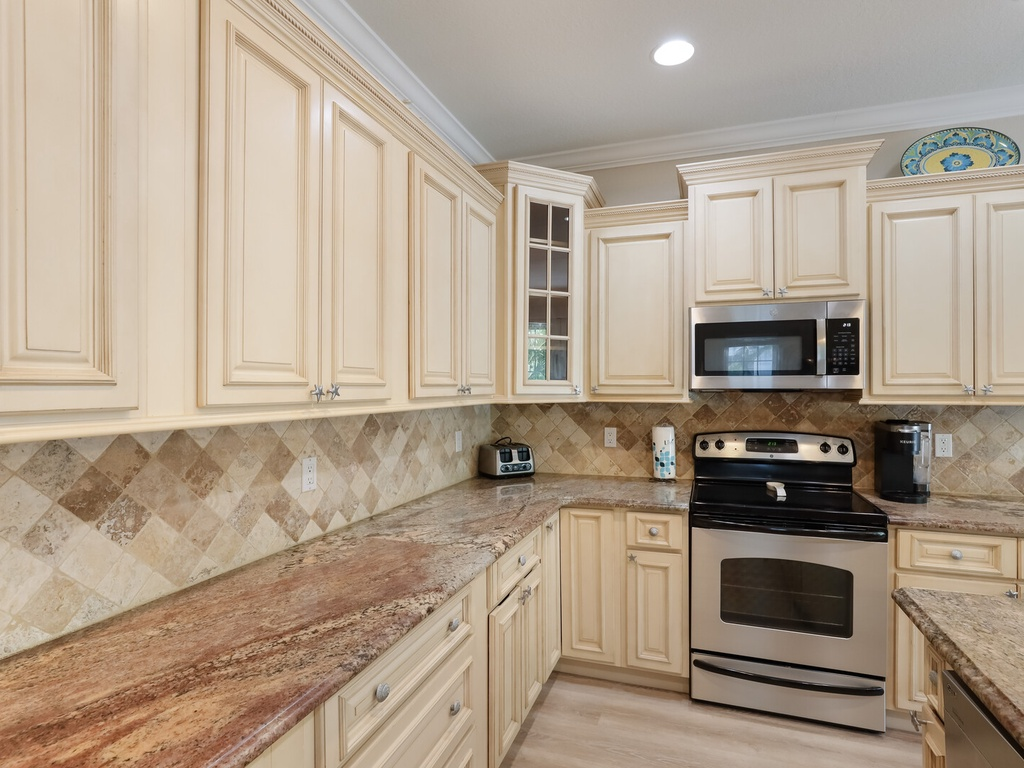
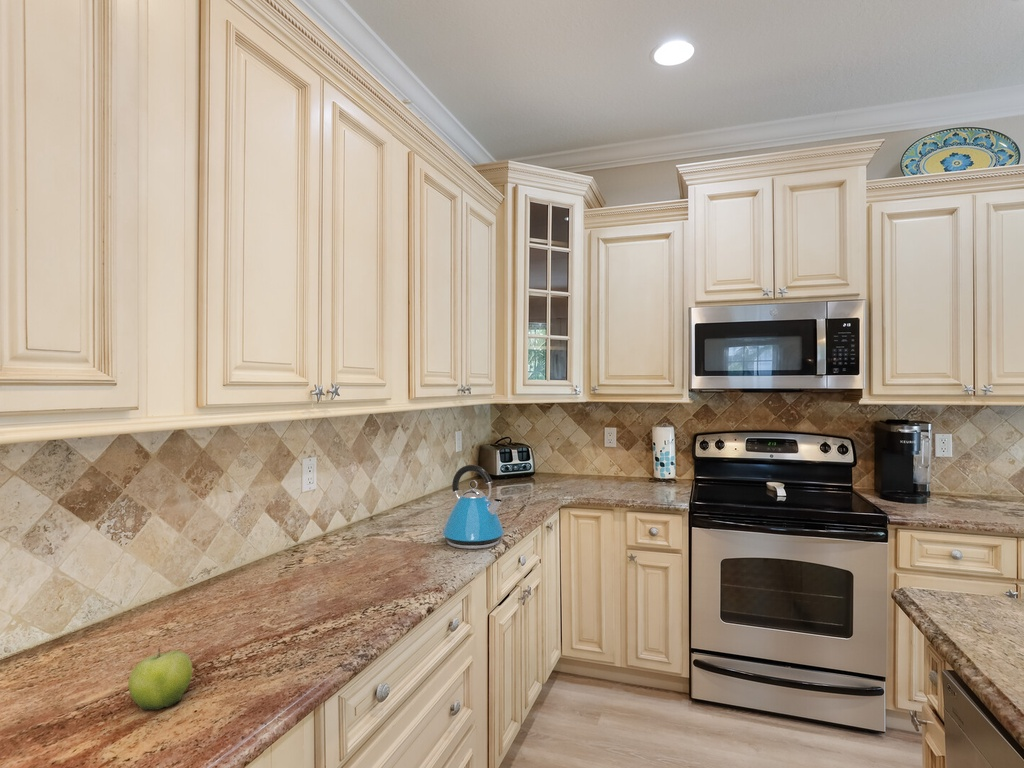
+ kettle (471, 502)
+ fruit (161, 677)
